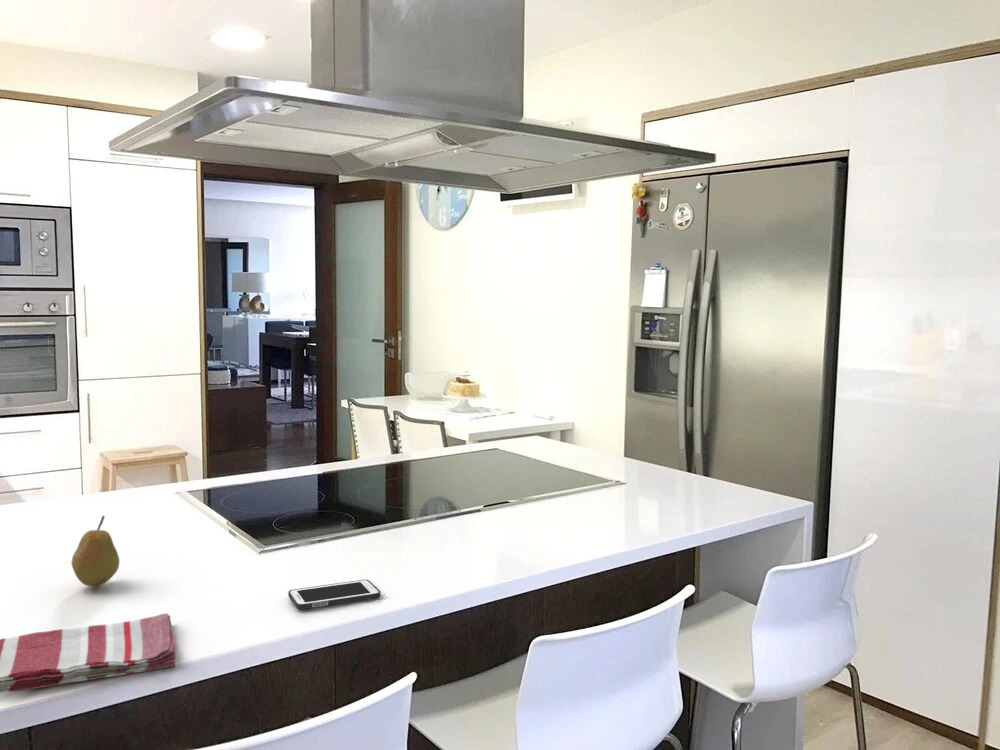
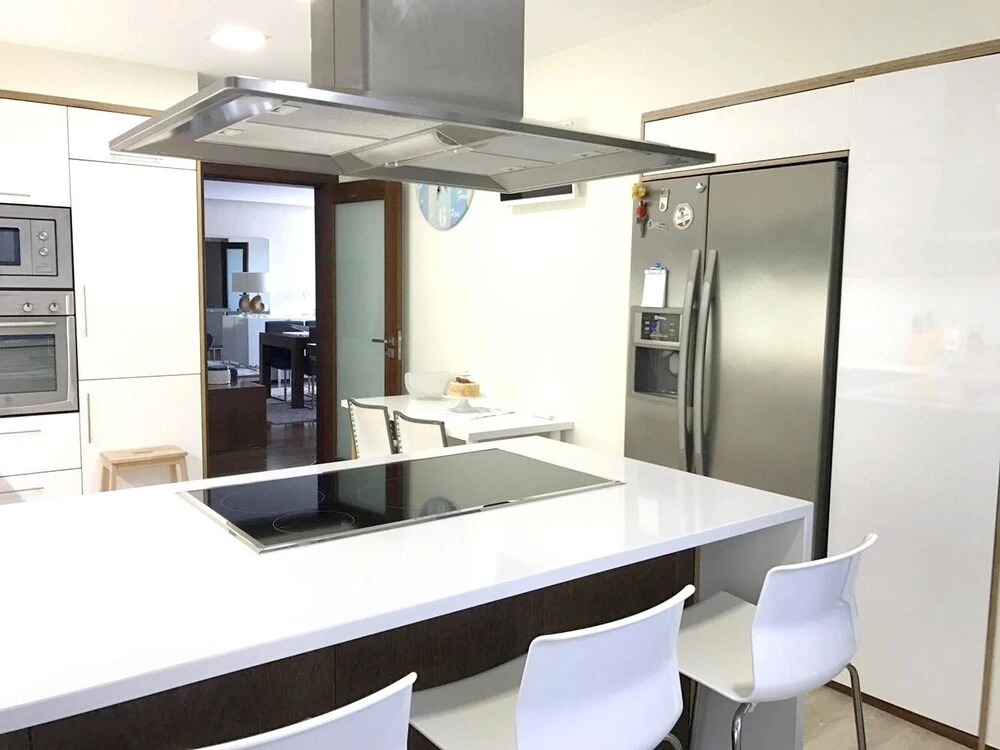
- cell phone (334, 594)
- dish towel (87, 648)
- fruit (95, 553)
